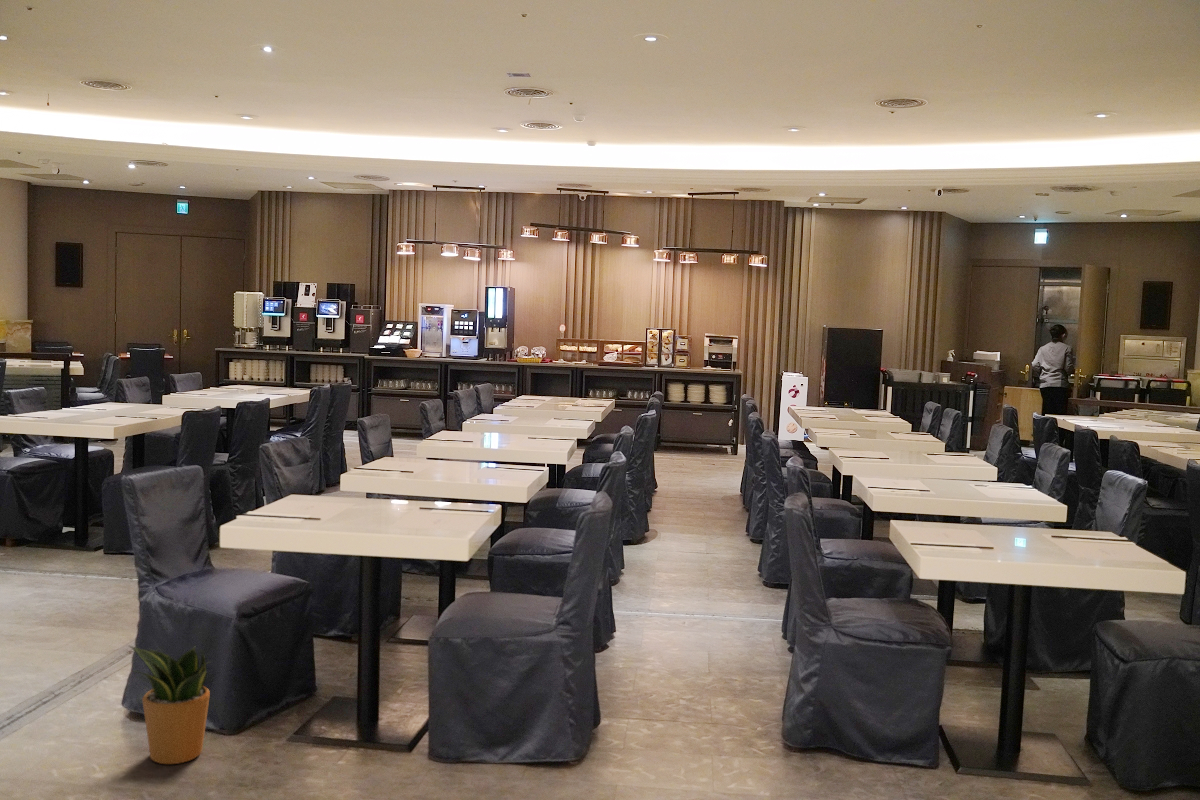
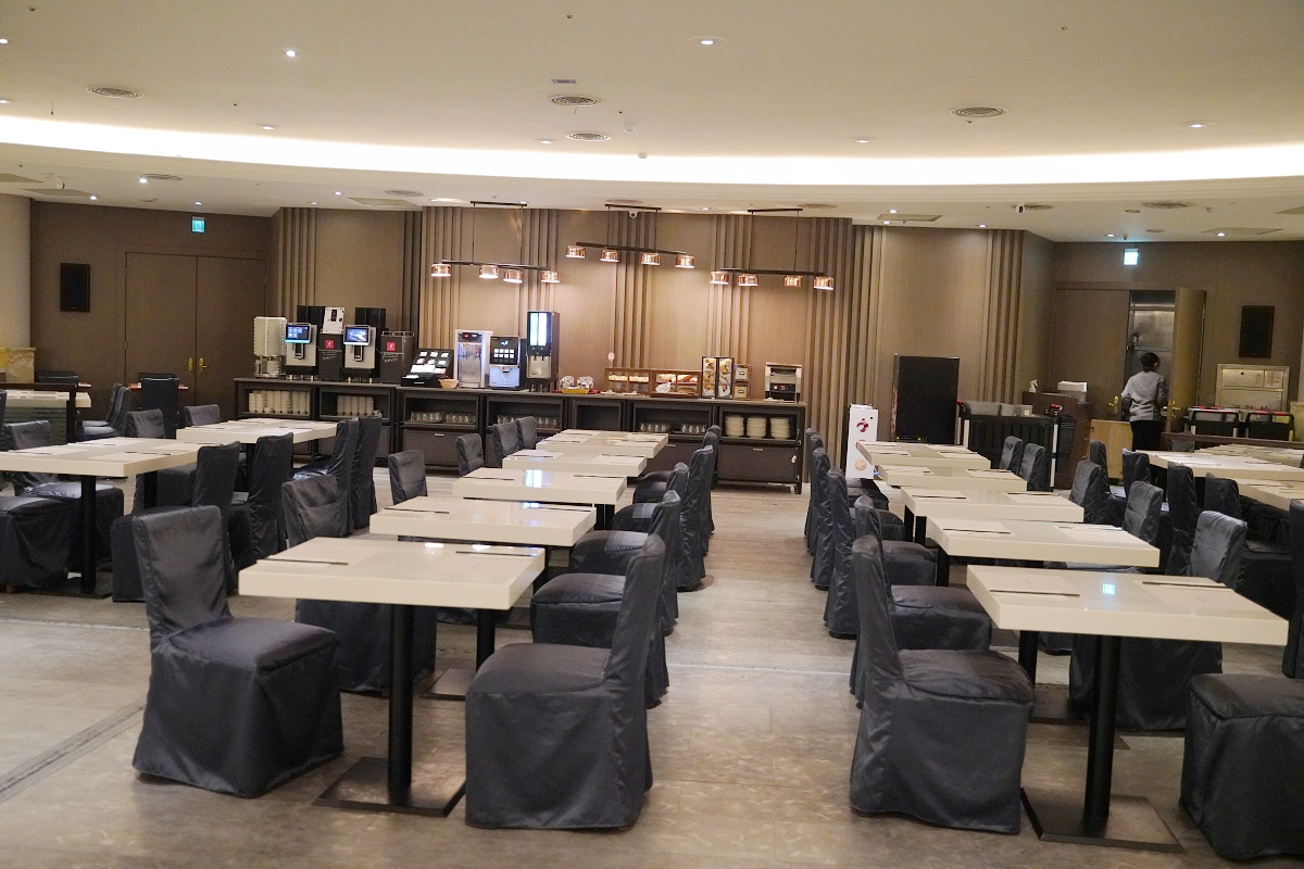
- potted plant (173, 704)
